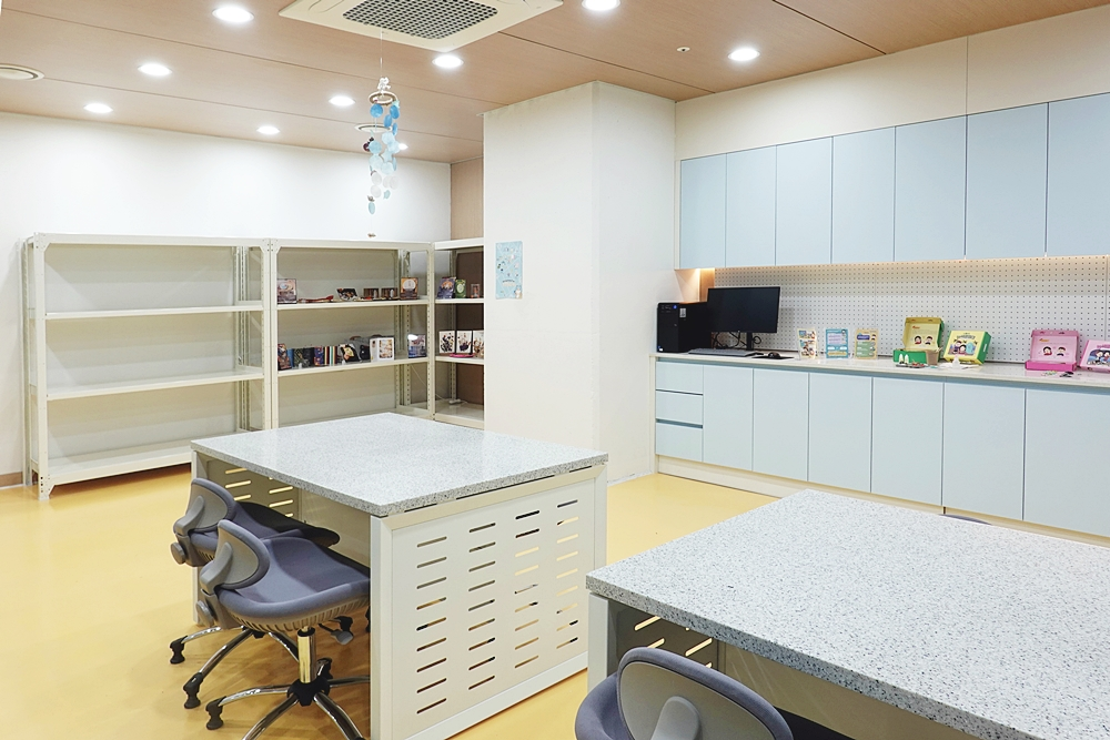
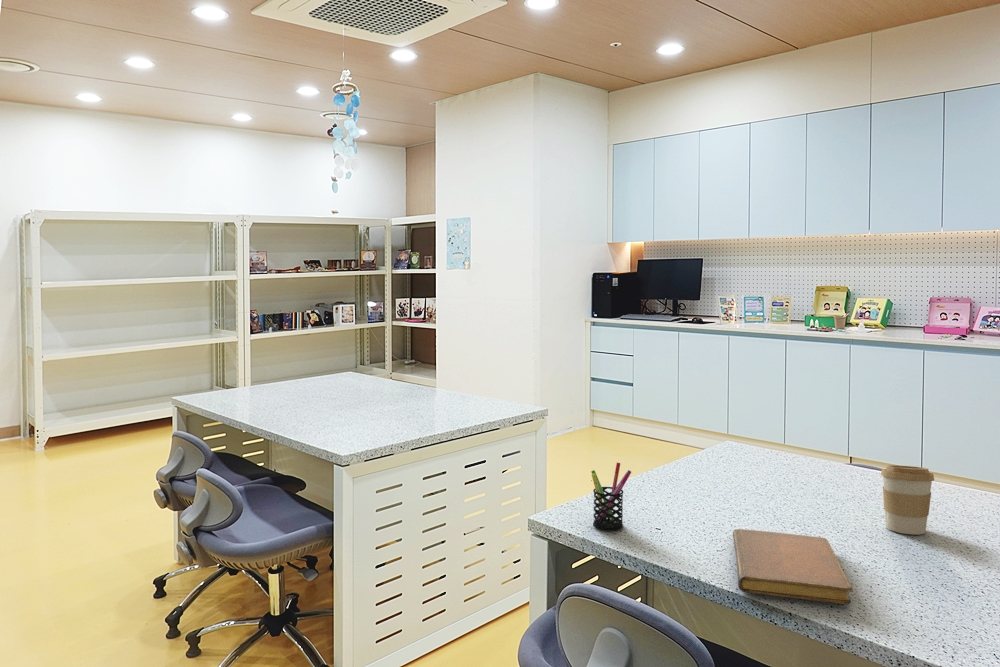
+ coffee cup (906, 497)
+ notebook (785, 562)
+ pen holder (606, 494)
